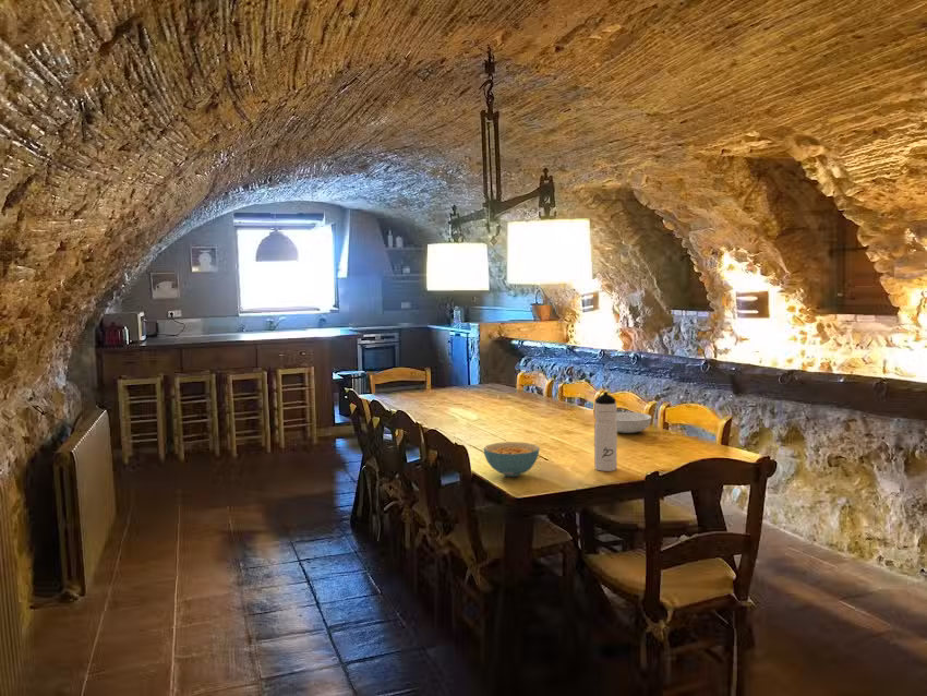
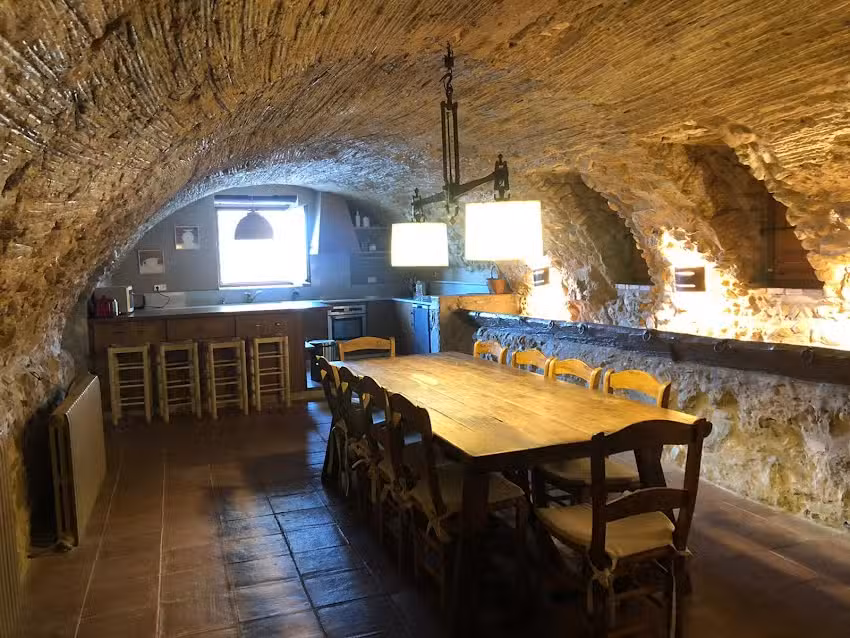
- cereal bowl (511, 460)
- serving bowl (627, 423)
- water bottle (605, 430)
